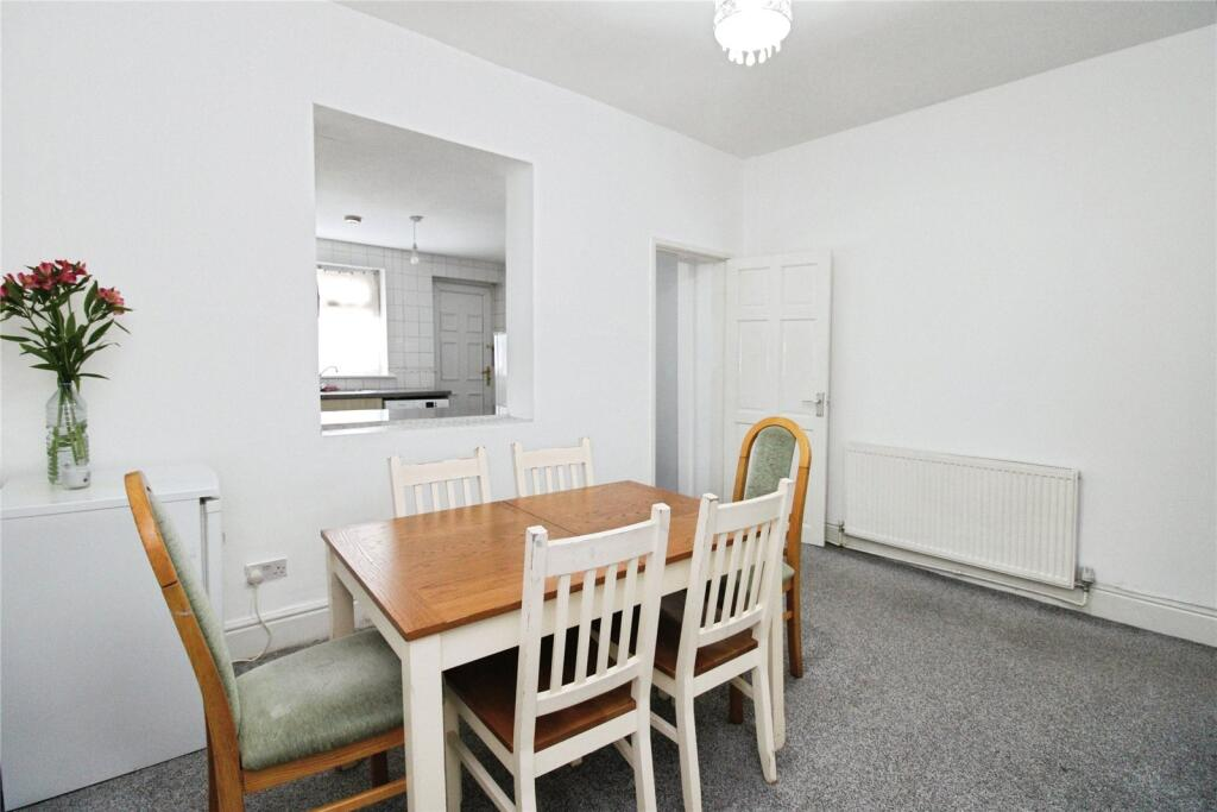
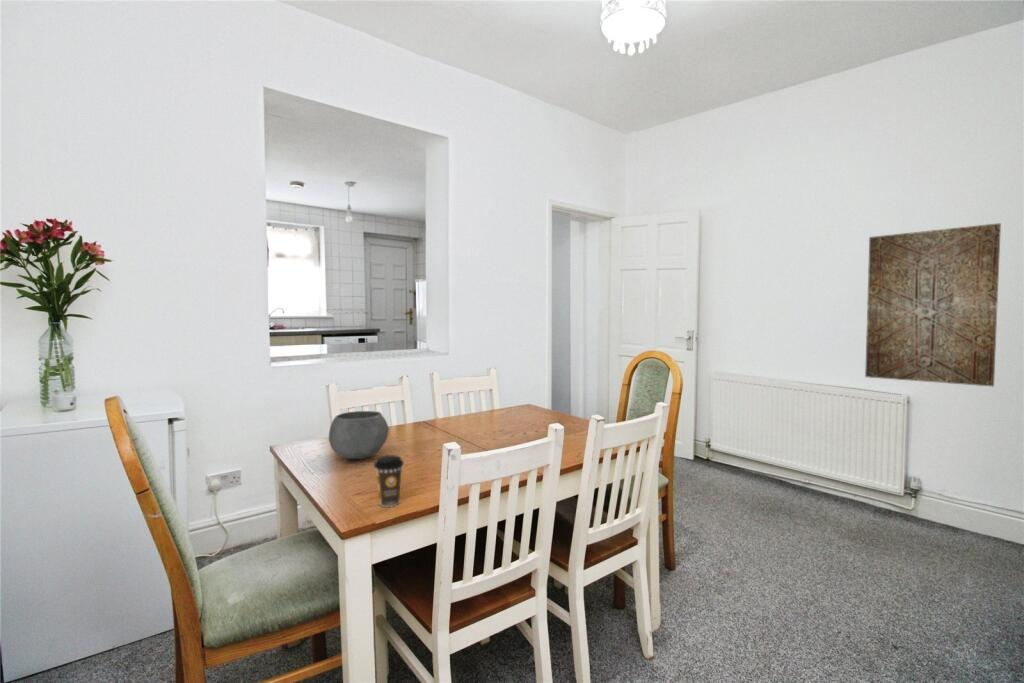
+ wall art (927, 306)
+ coffee cup (389, 480)
+ bowl (359, 436)
